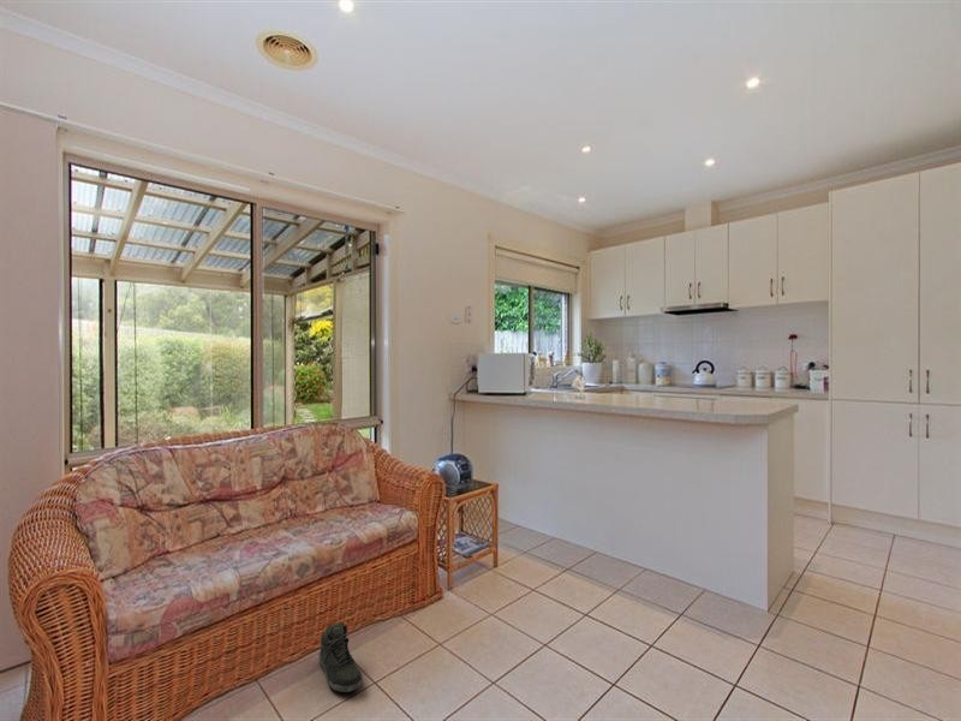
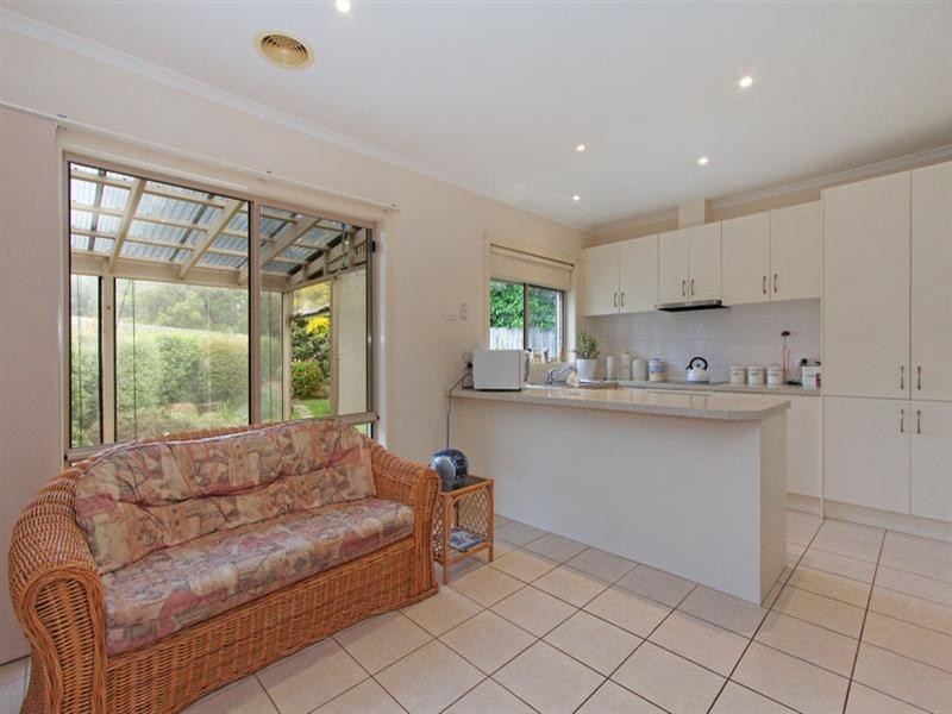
- sneaker (339, 653)
